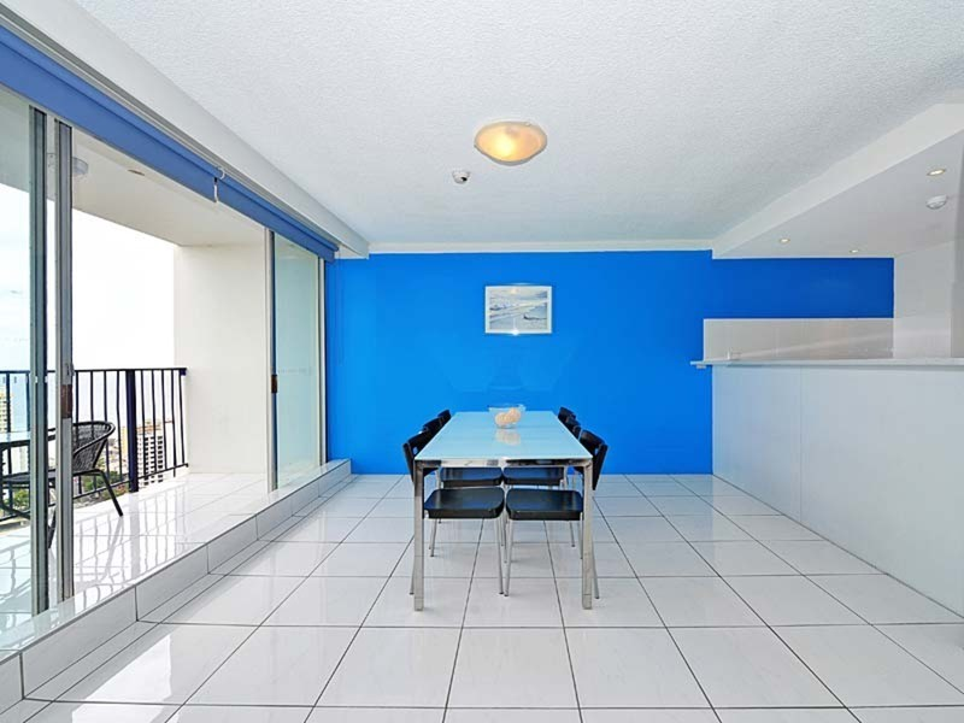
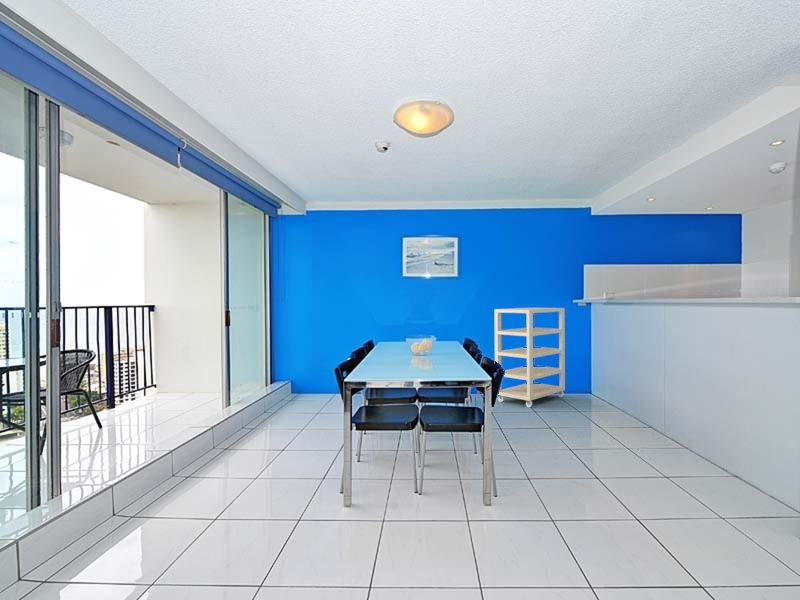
+ shelving unit (530, 354)
